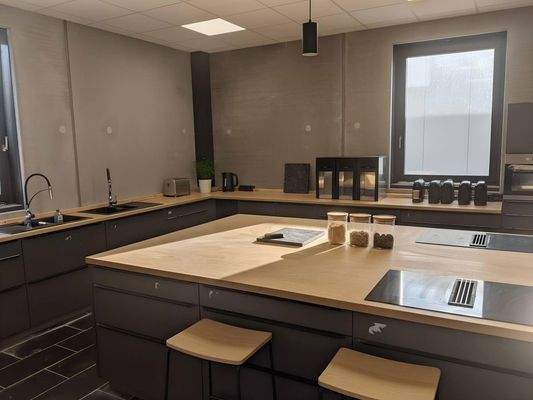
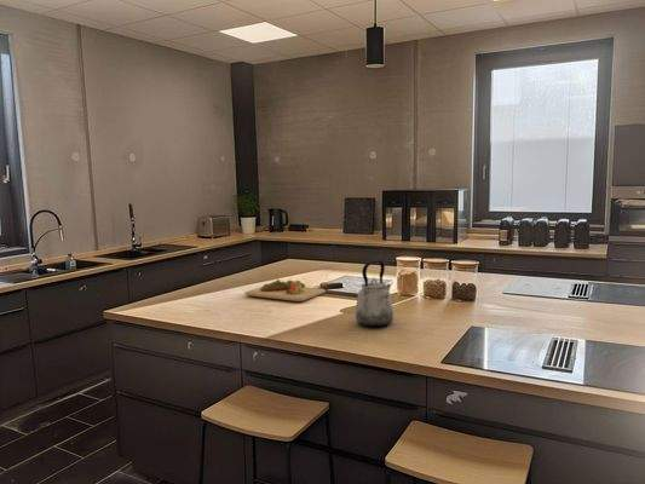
+ kettle (378, 290)
+ cutting board (284, 287)
